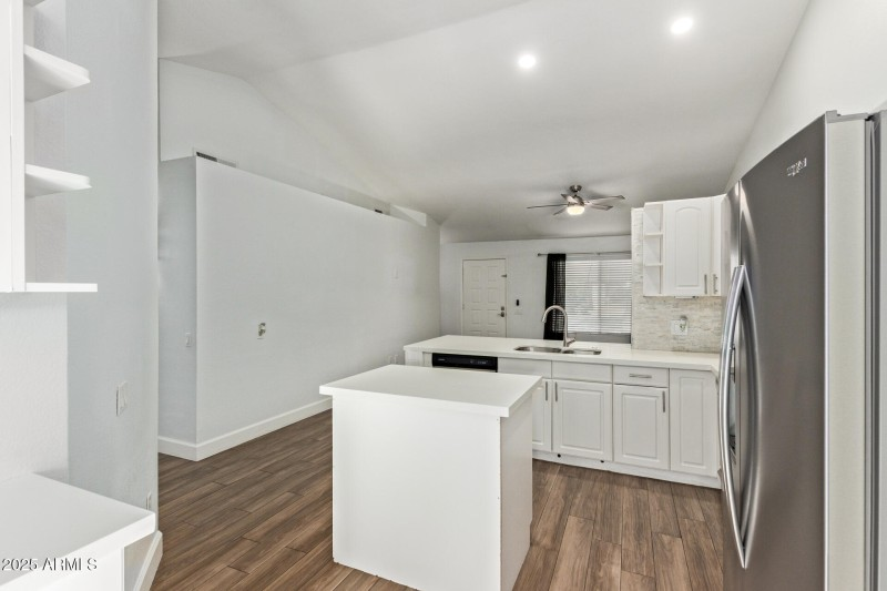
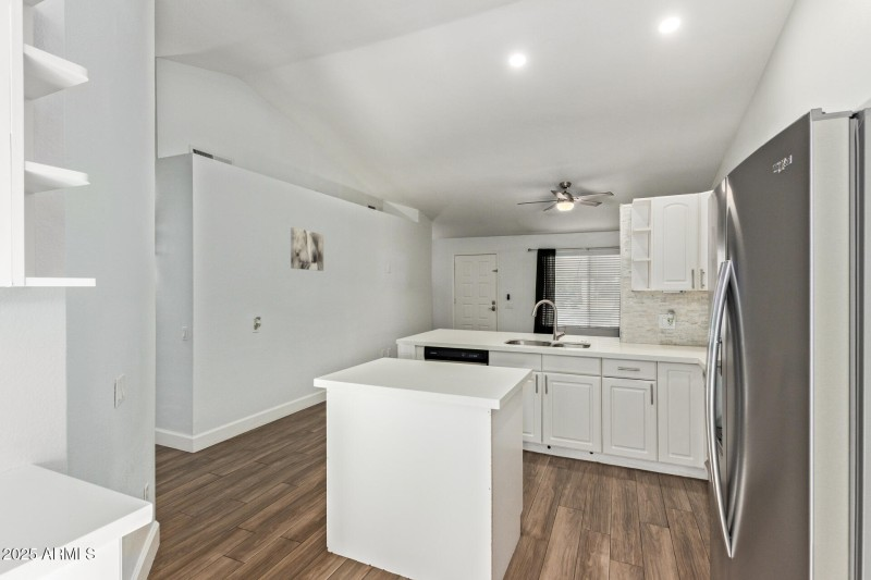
+ wall art (308, 250)
